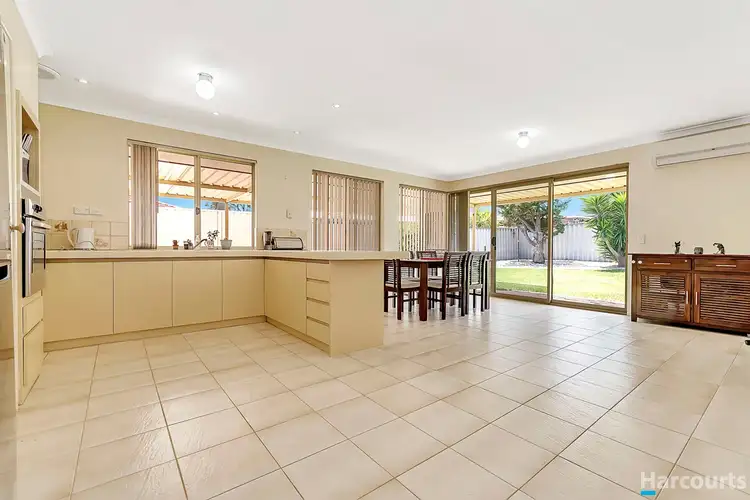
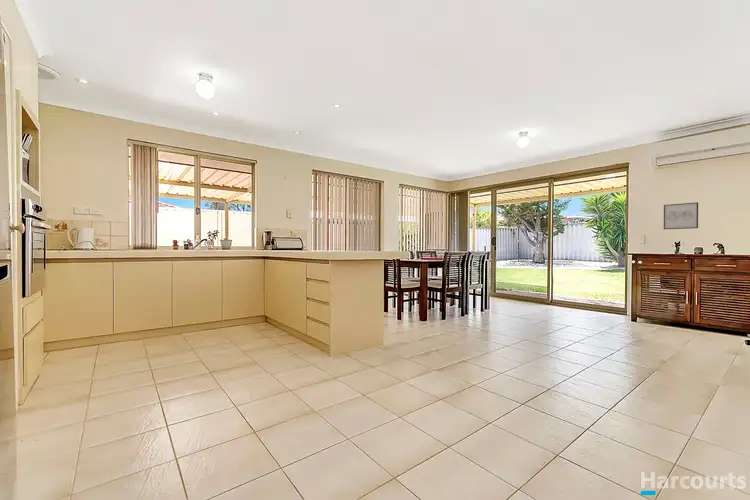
+ wall art (680, 216)
